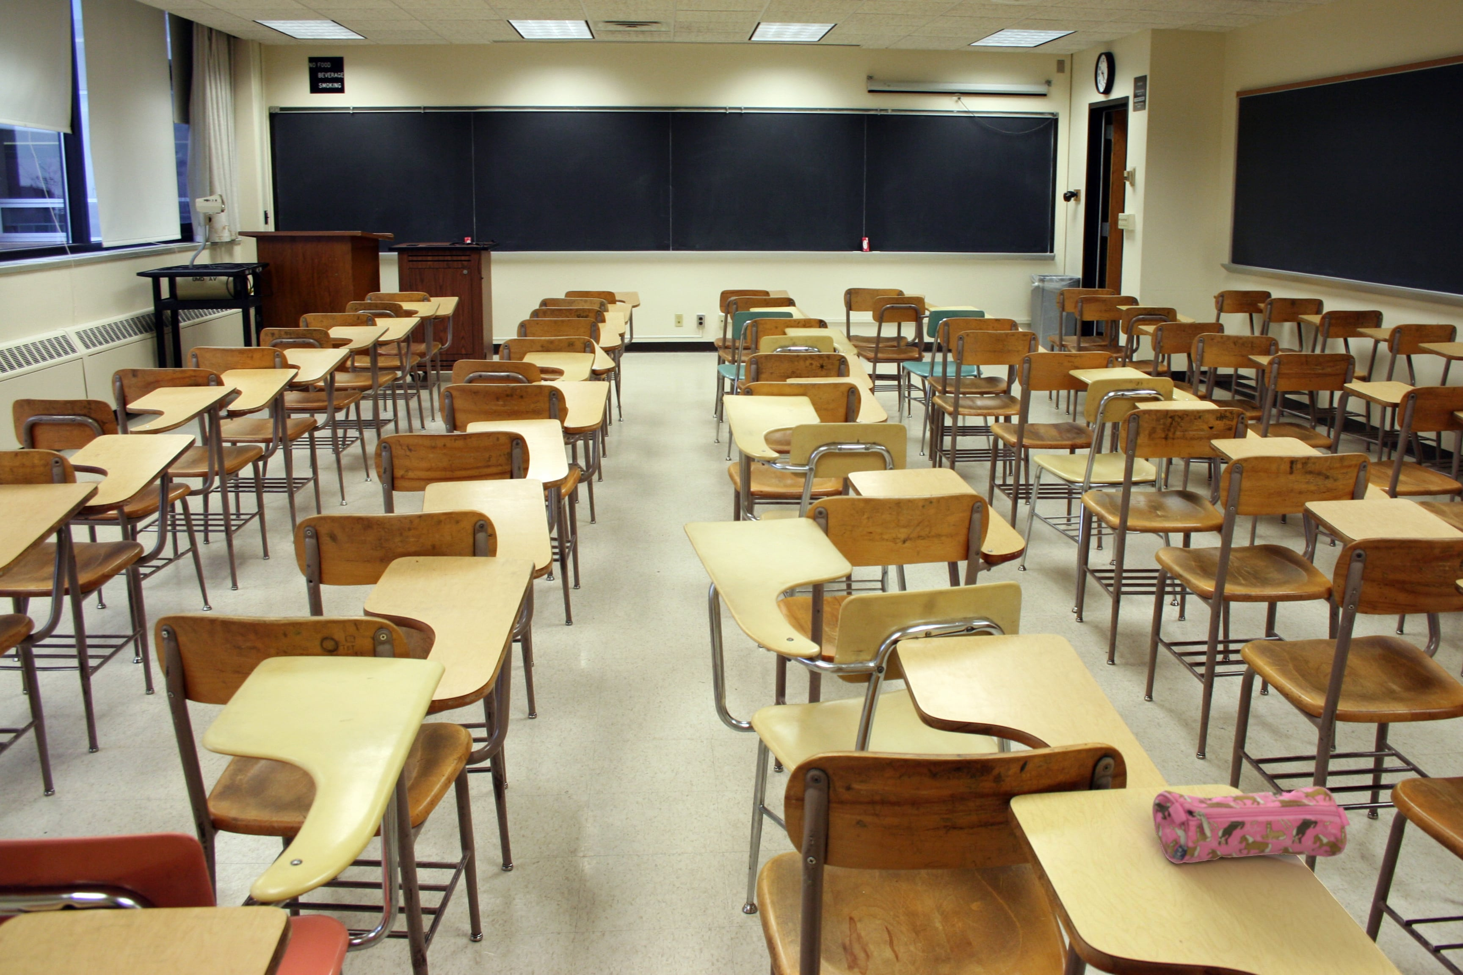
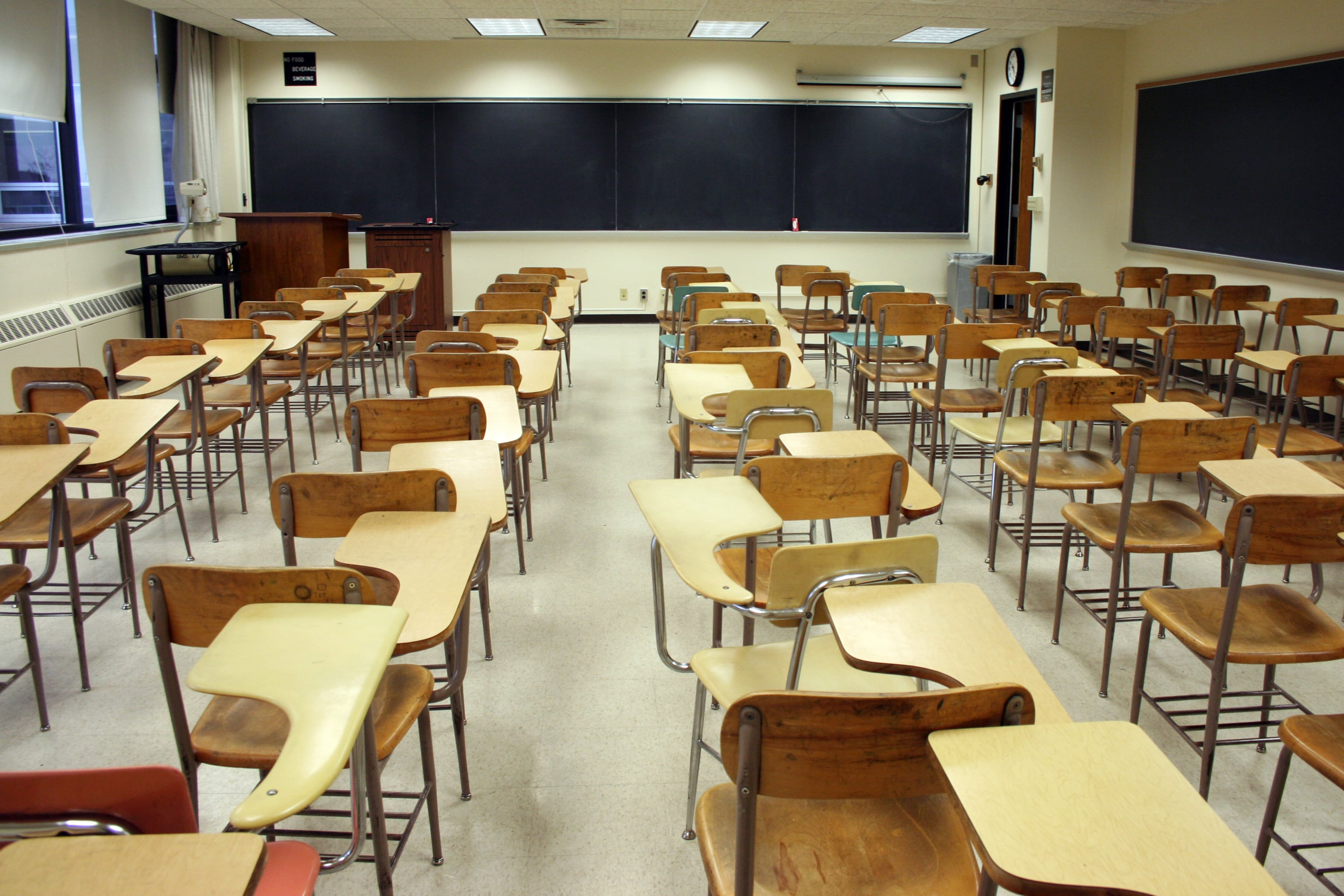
- pencil case (1247, 824)
